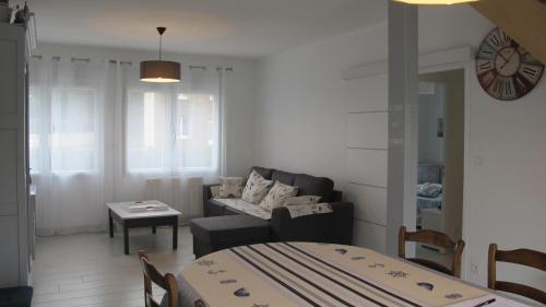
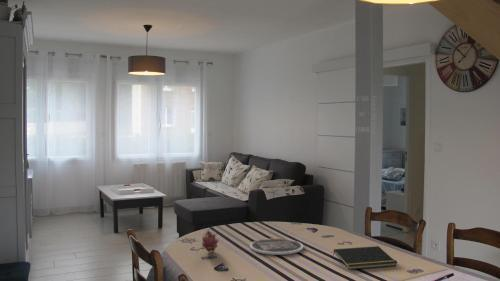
+ notepad (364, 257)
+ plate (276, 246)
+ fruit (210, 239)
